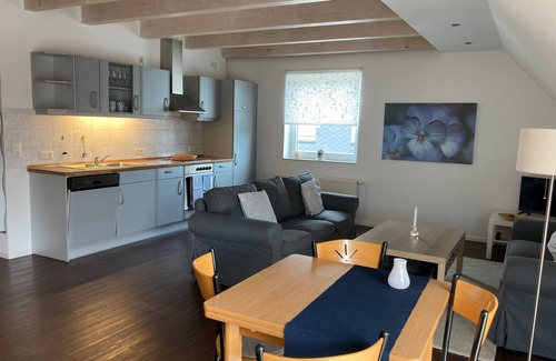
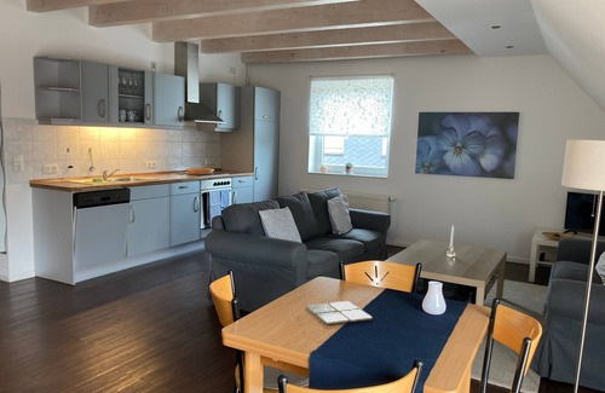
+ drink coaster (338, 312)
